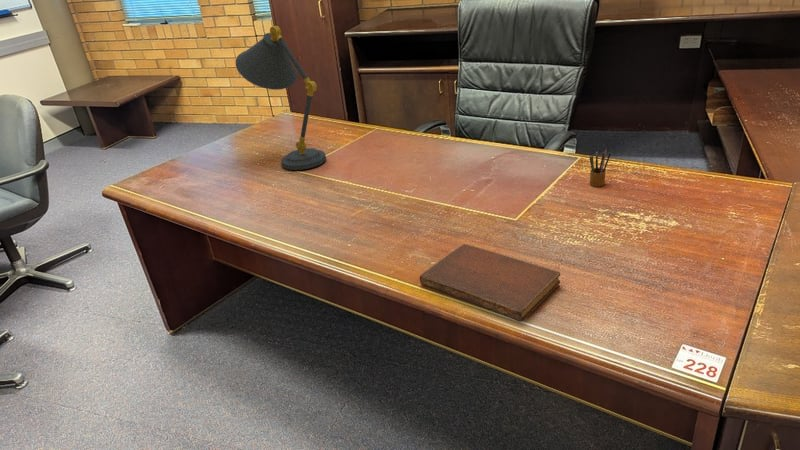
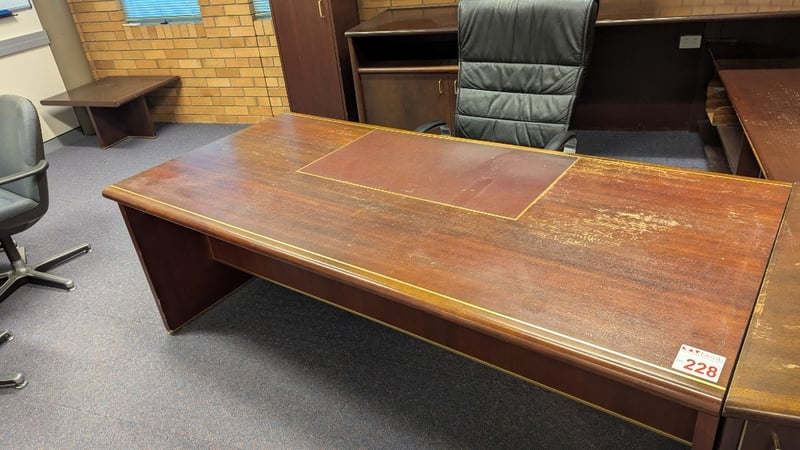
- pencil box (598, 168)
- desk lamp (284, 88)
- notebook (489, 278)
